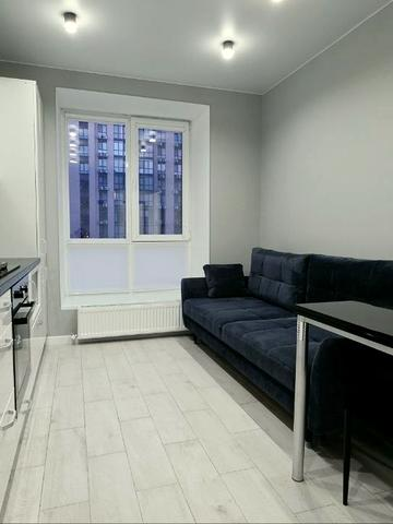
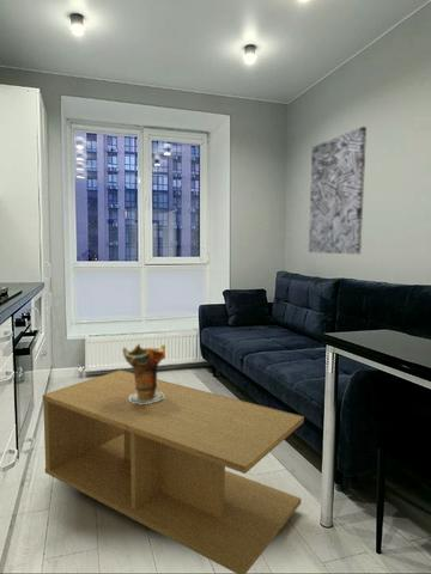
+ wall art (334, 196)
+ decorative vase (144, 370)
+ coffee table (165, 451)
